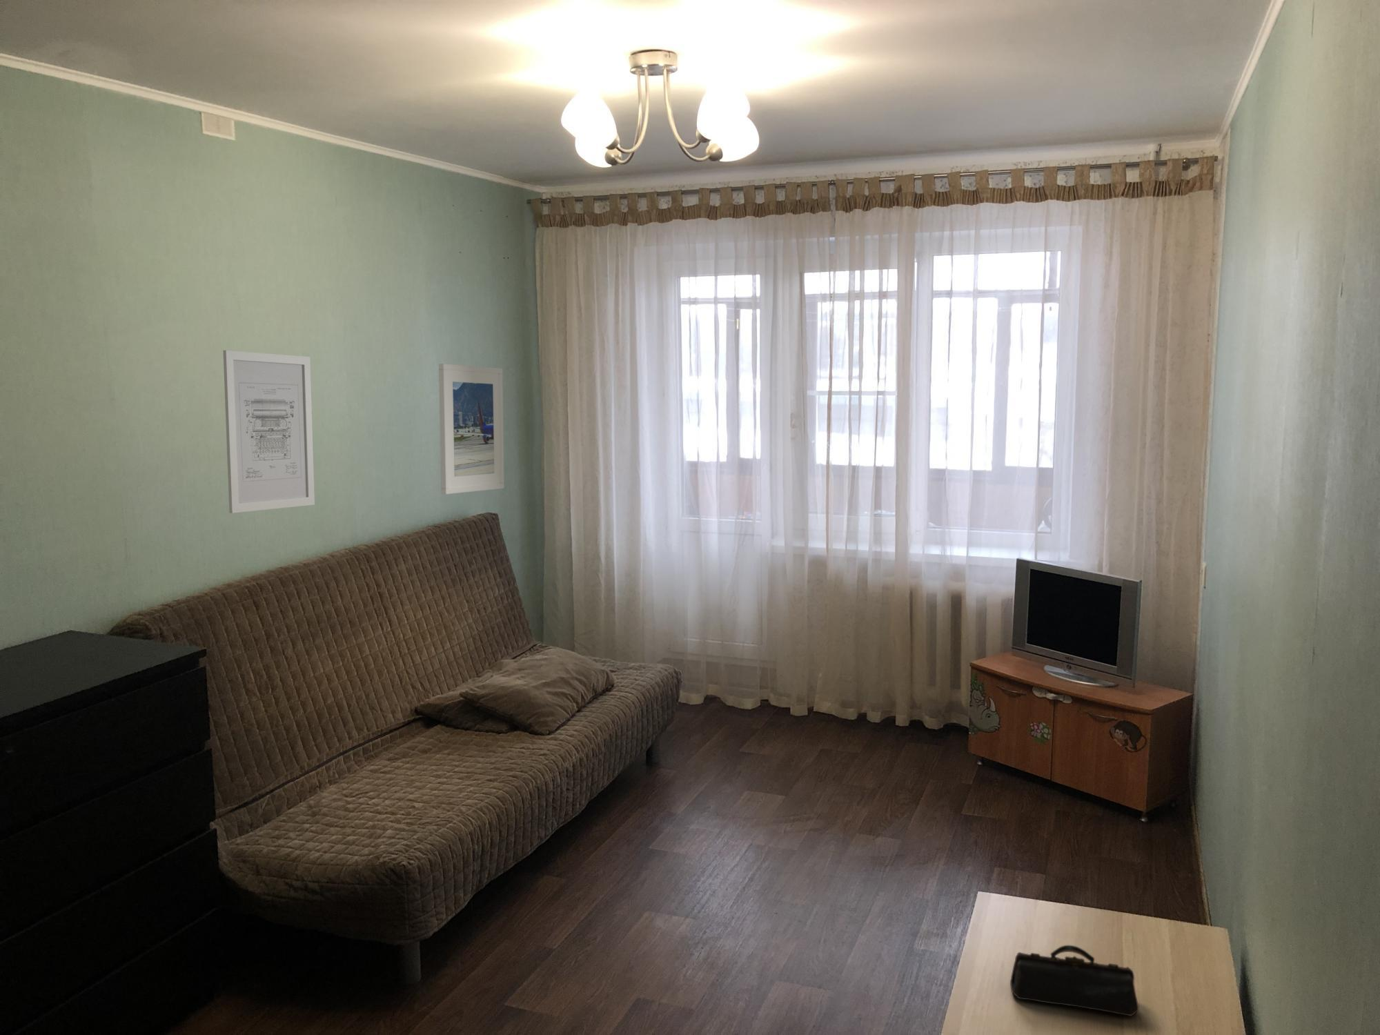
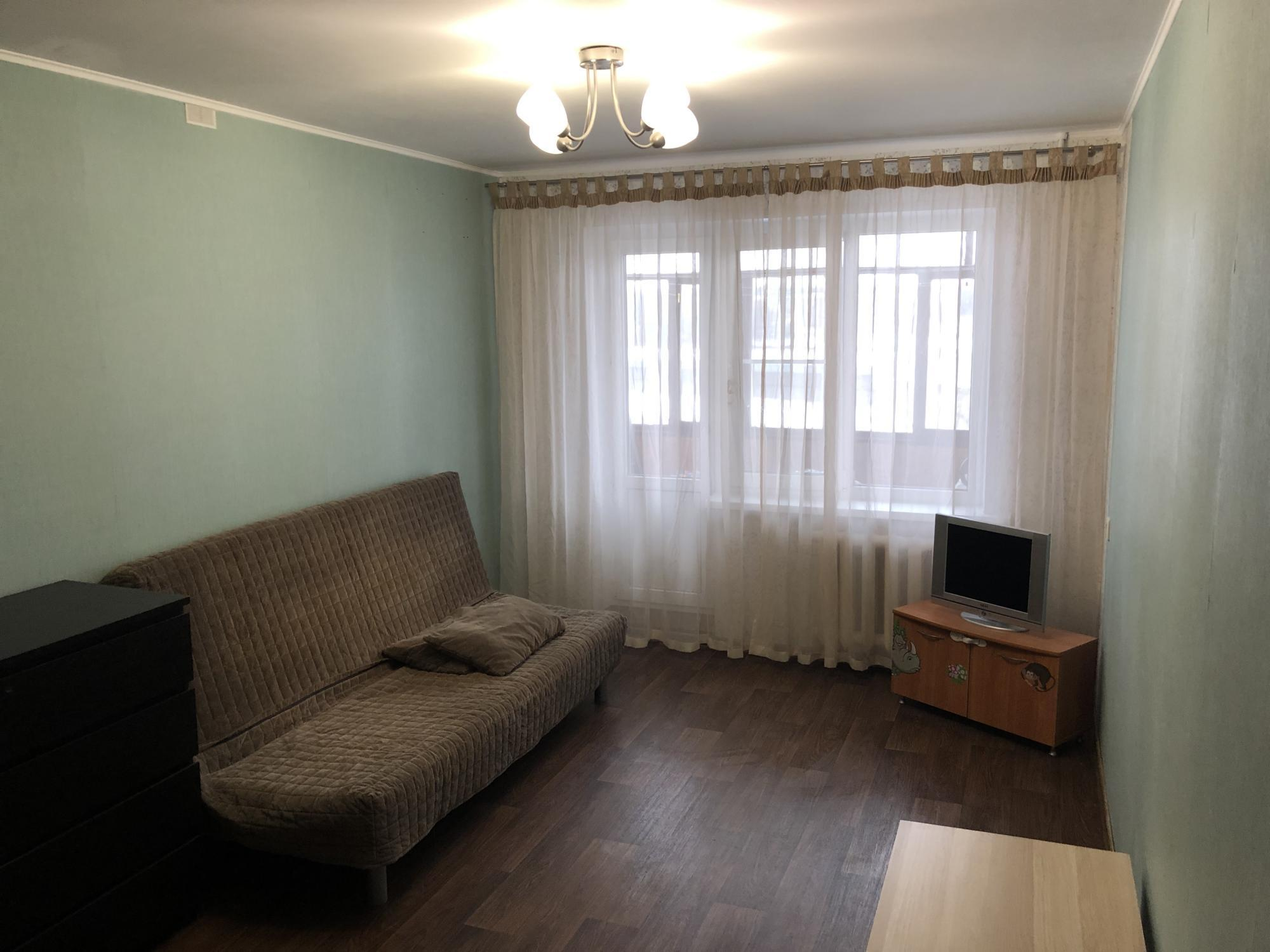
- wall art (272, 432)
- pencil case (1075, 972)
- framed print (473, 428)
